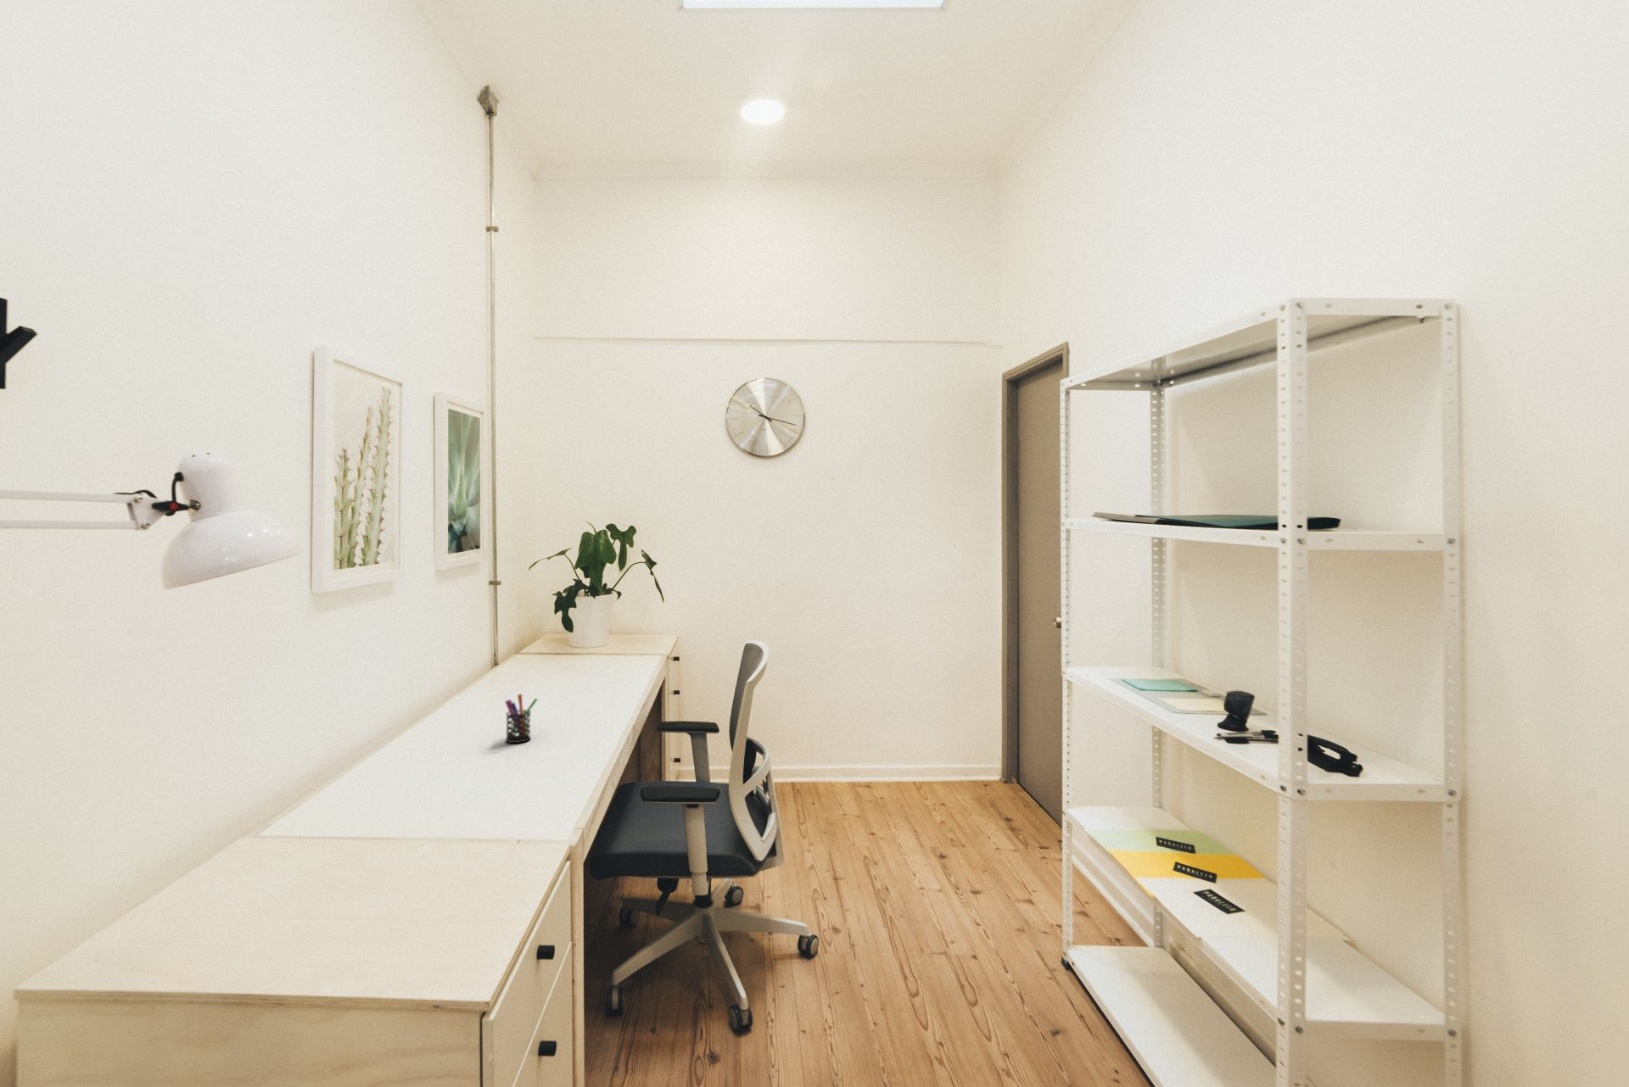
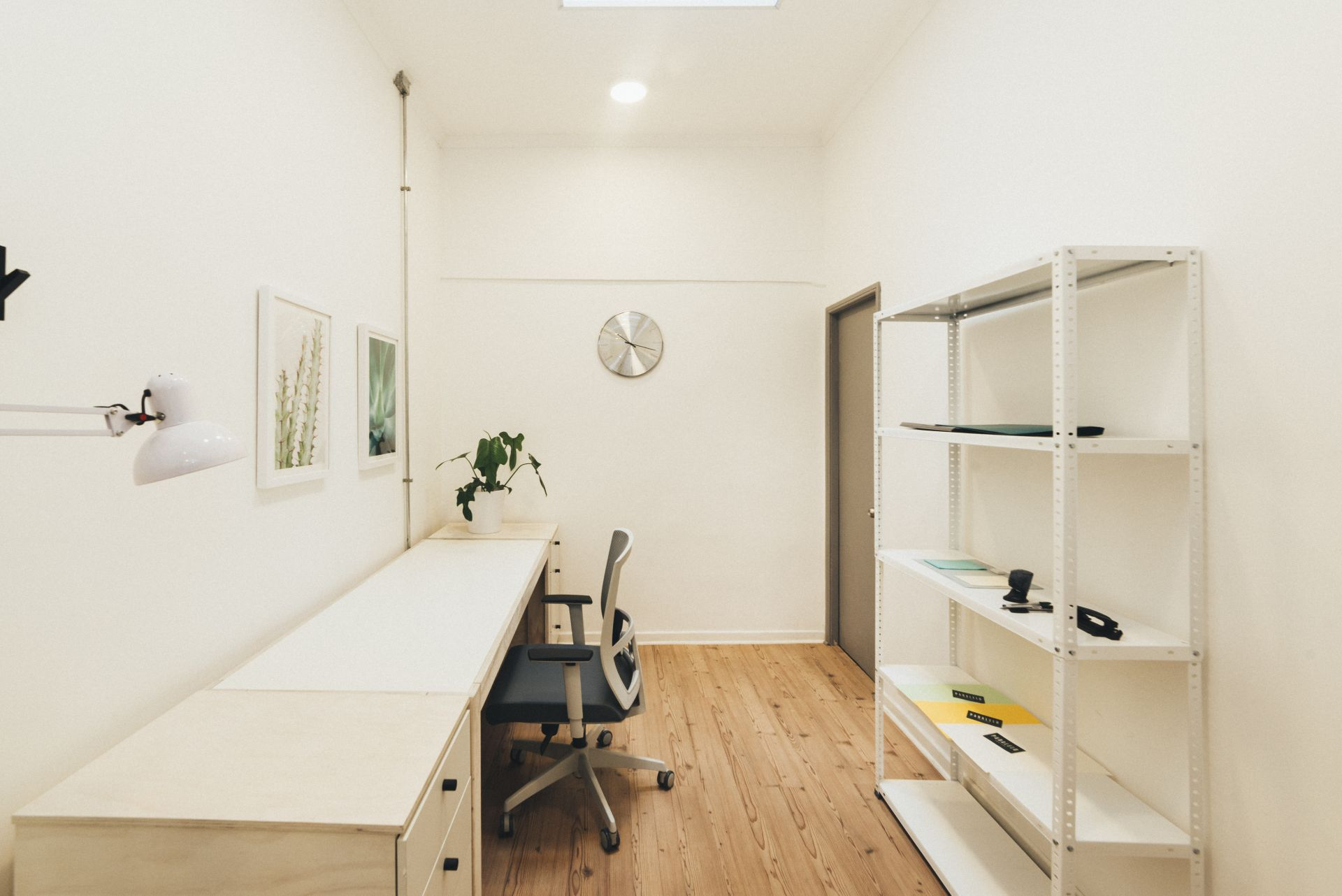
- pen holder (521, 716)
